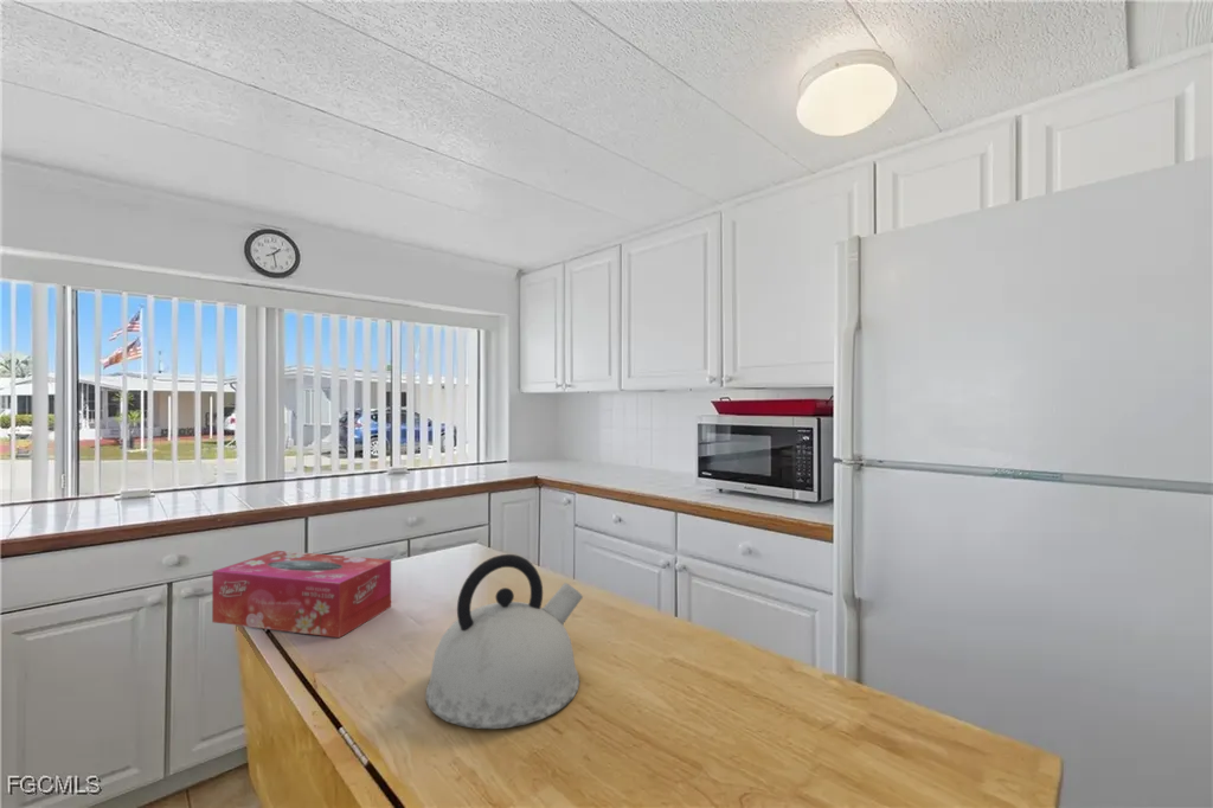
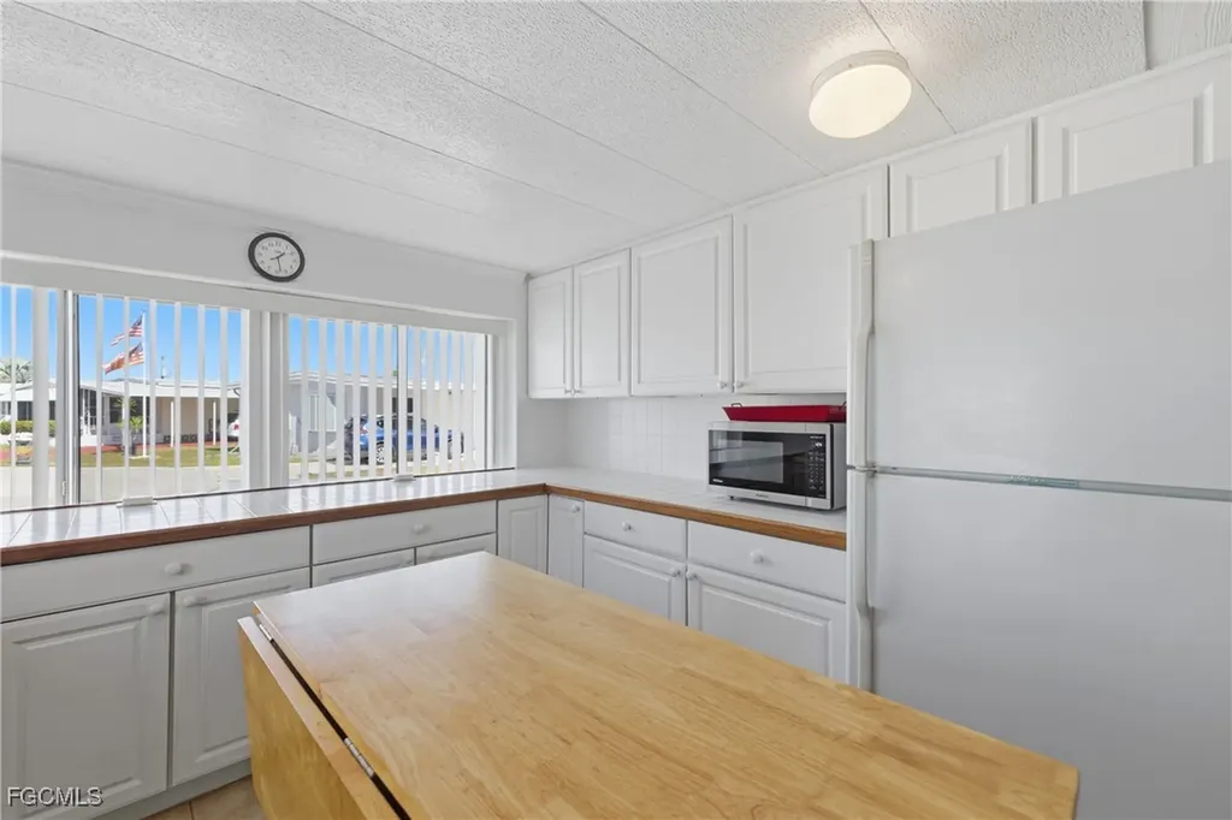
- tissue box (304, 589)
- kettle (511, 617)
